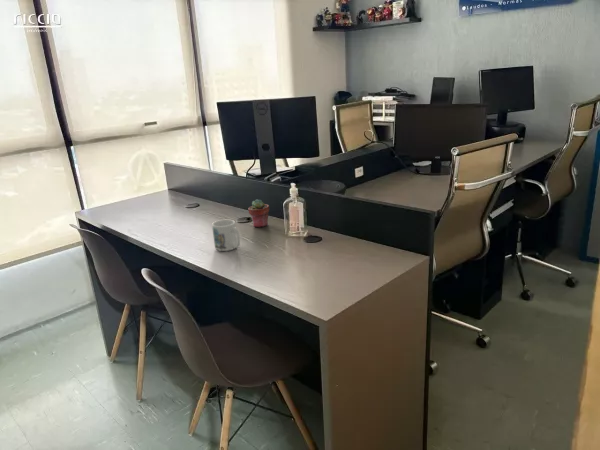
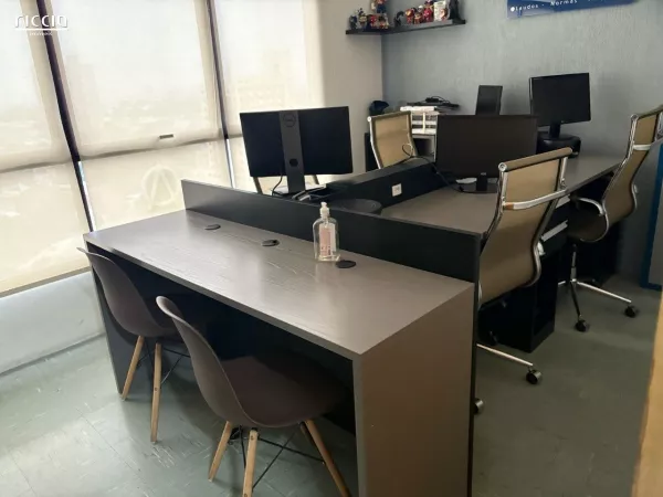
- mug (227, 236)
- potted succulent (259, 212)
